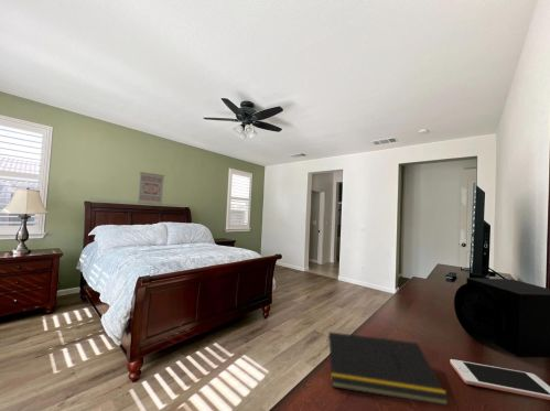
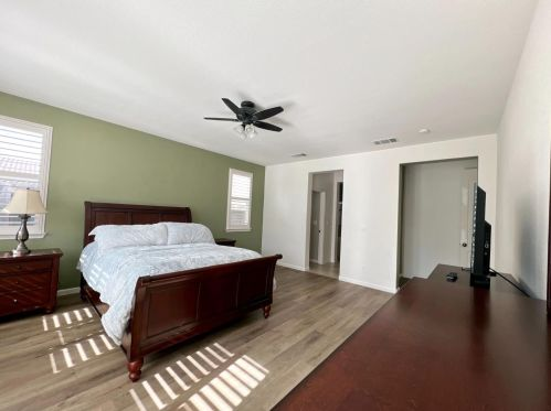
- notepad (378, 363)
- wall art (151, 188)
- speaker (504, 313)
- cell phone (500, 378)
